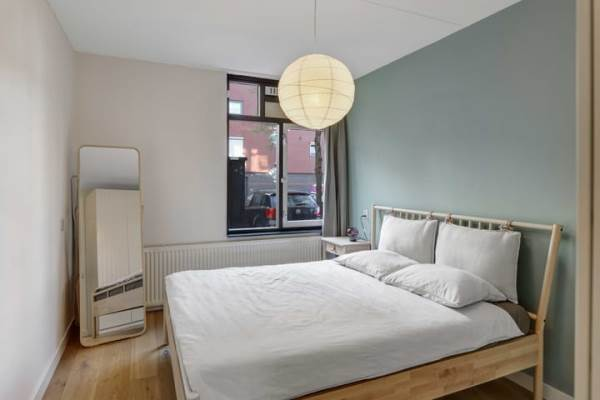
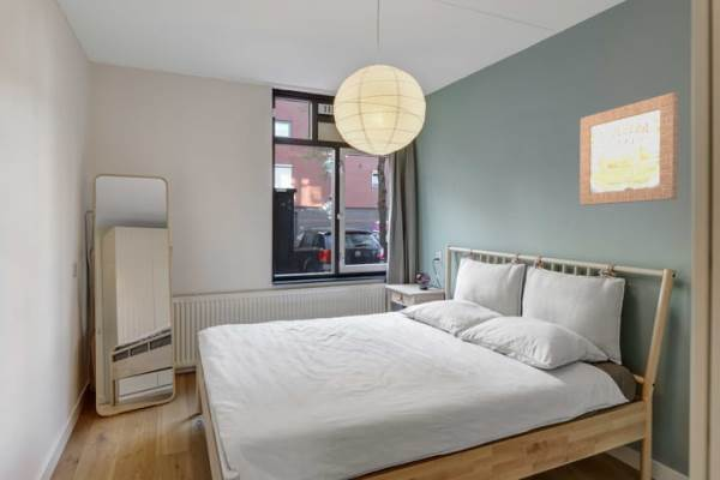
+ wall art (624, 154)
